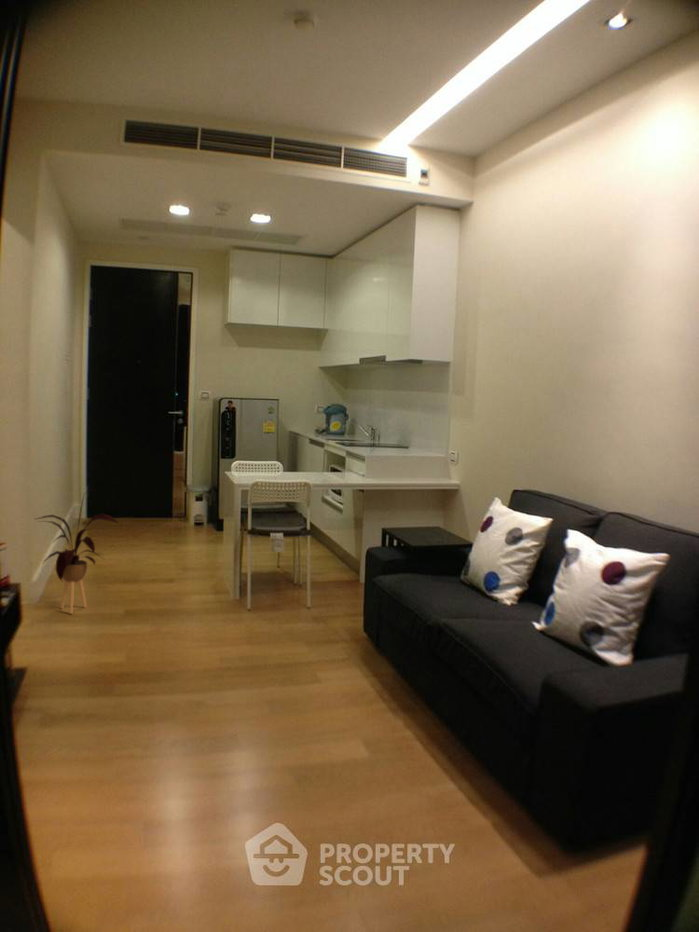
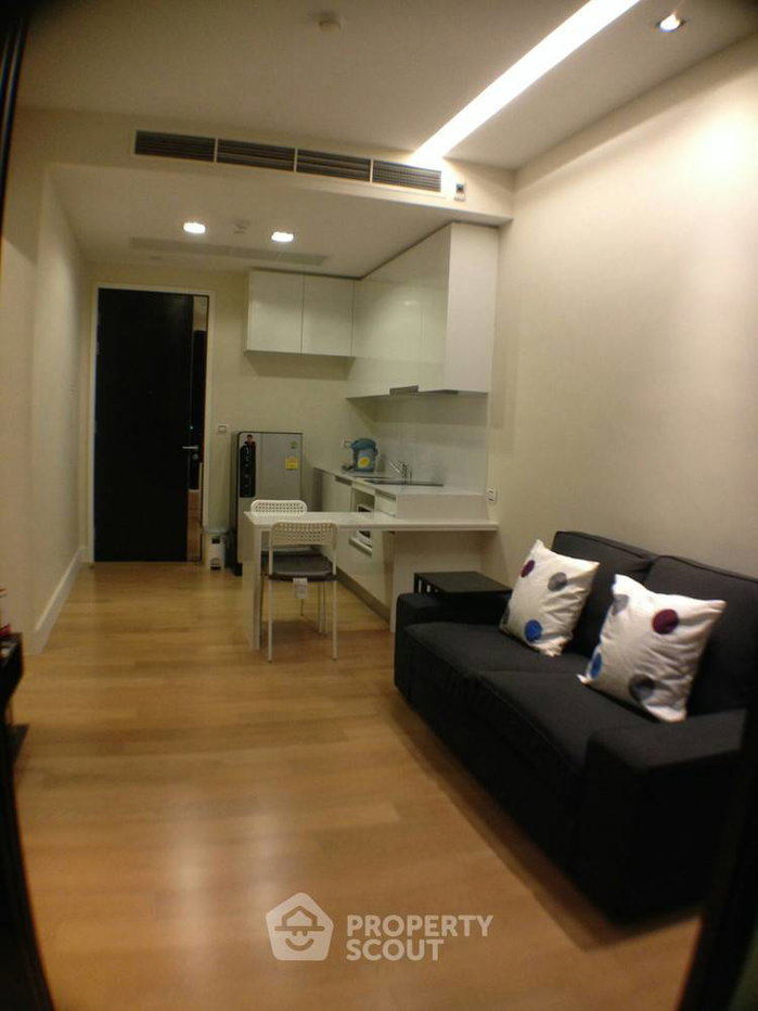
- house plant (72, 551)
